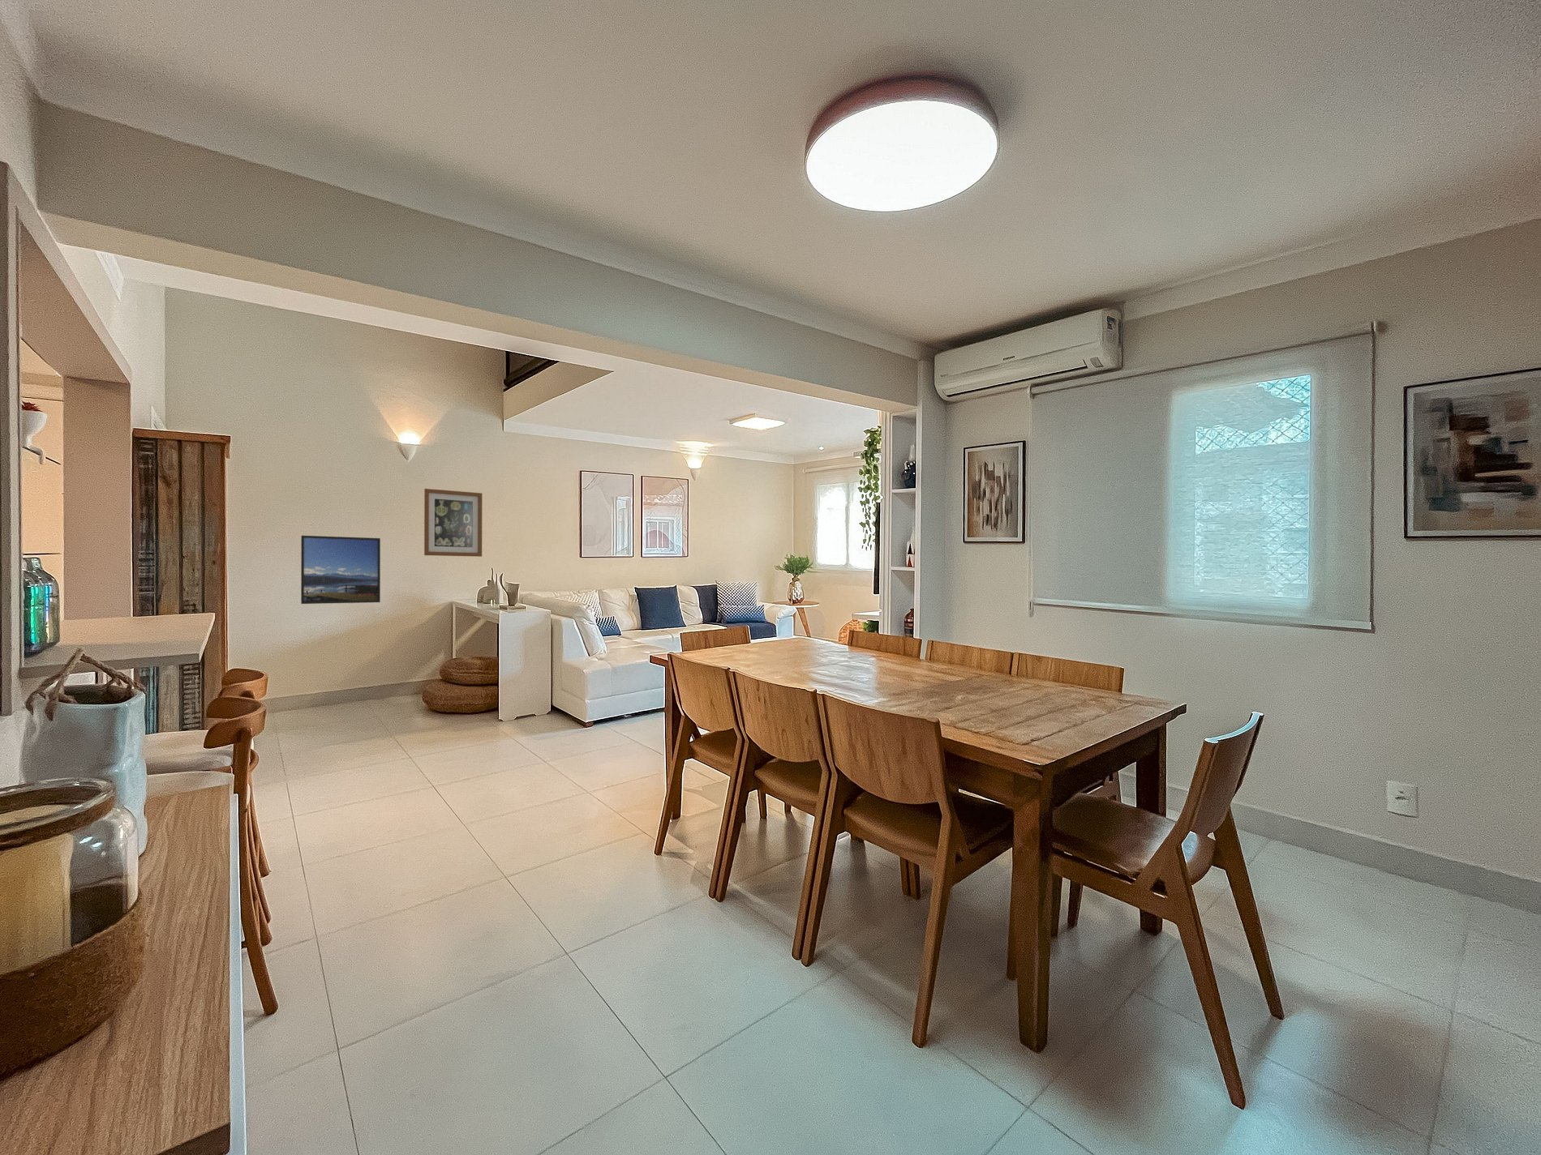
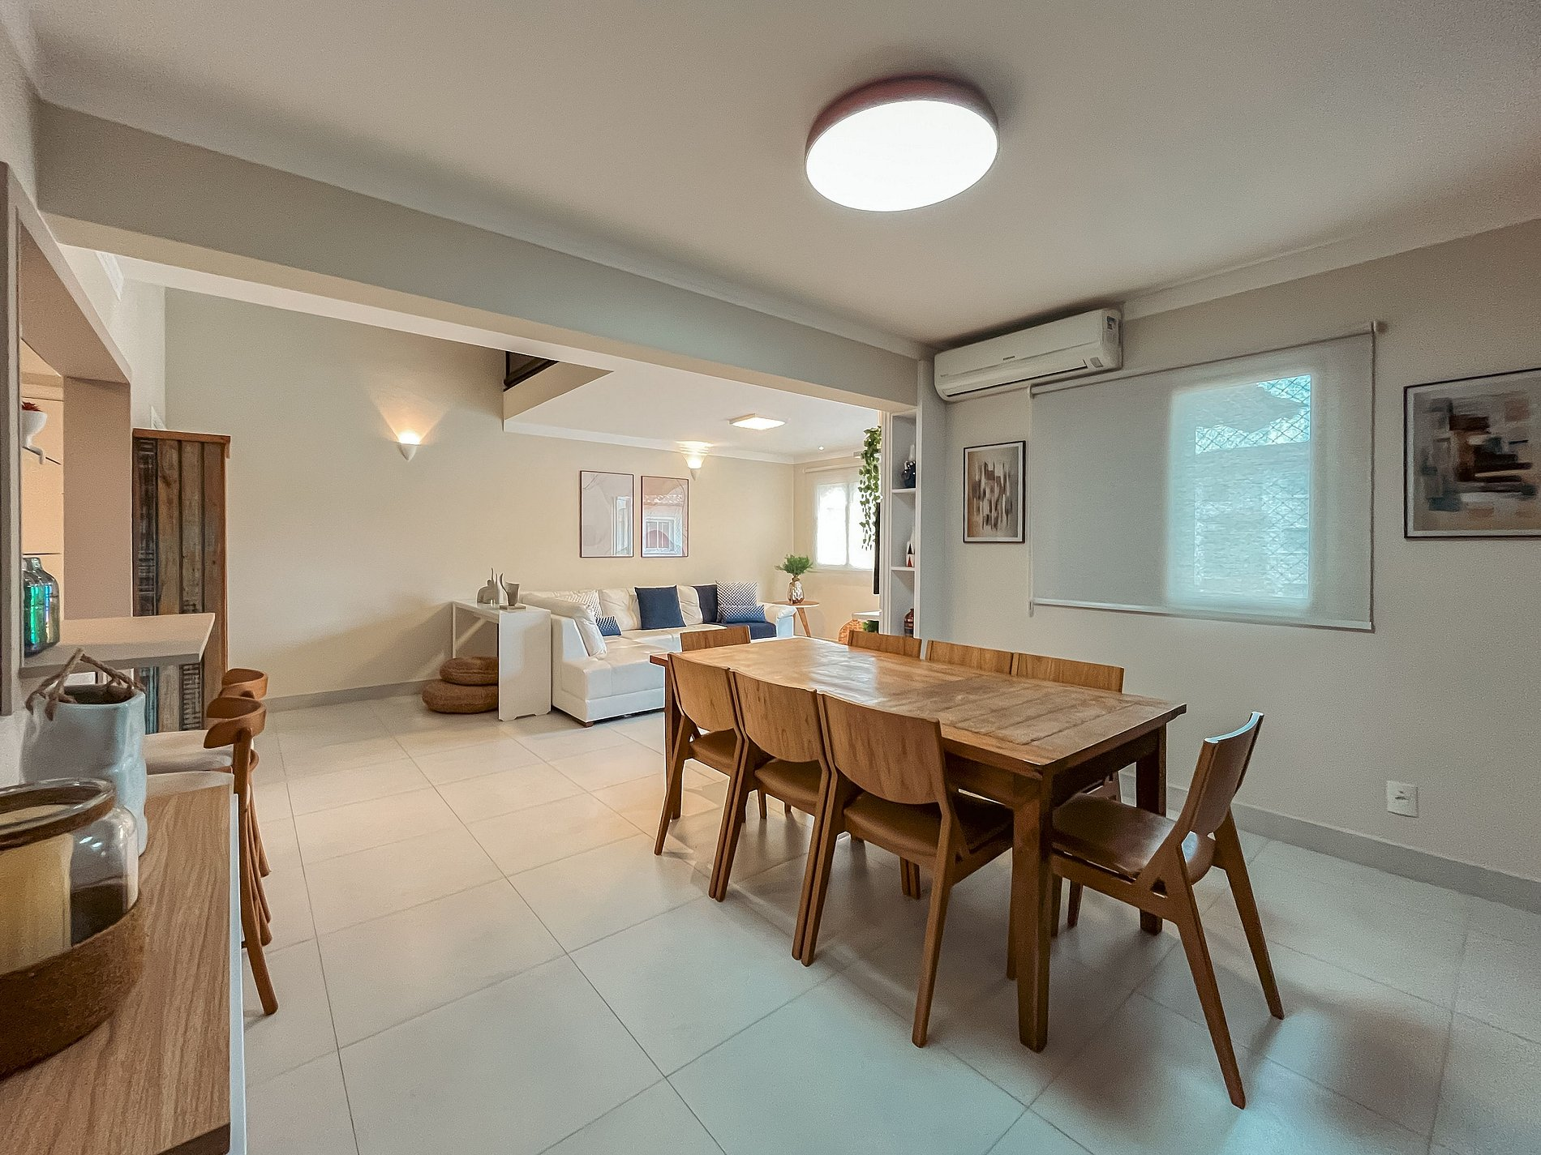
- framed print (341, 570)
- wall art (454, 523)
